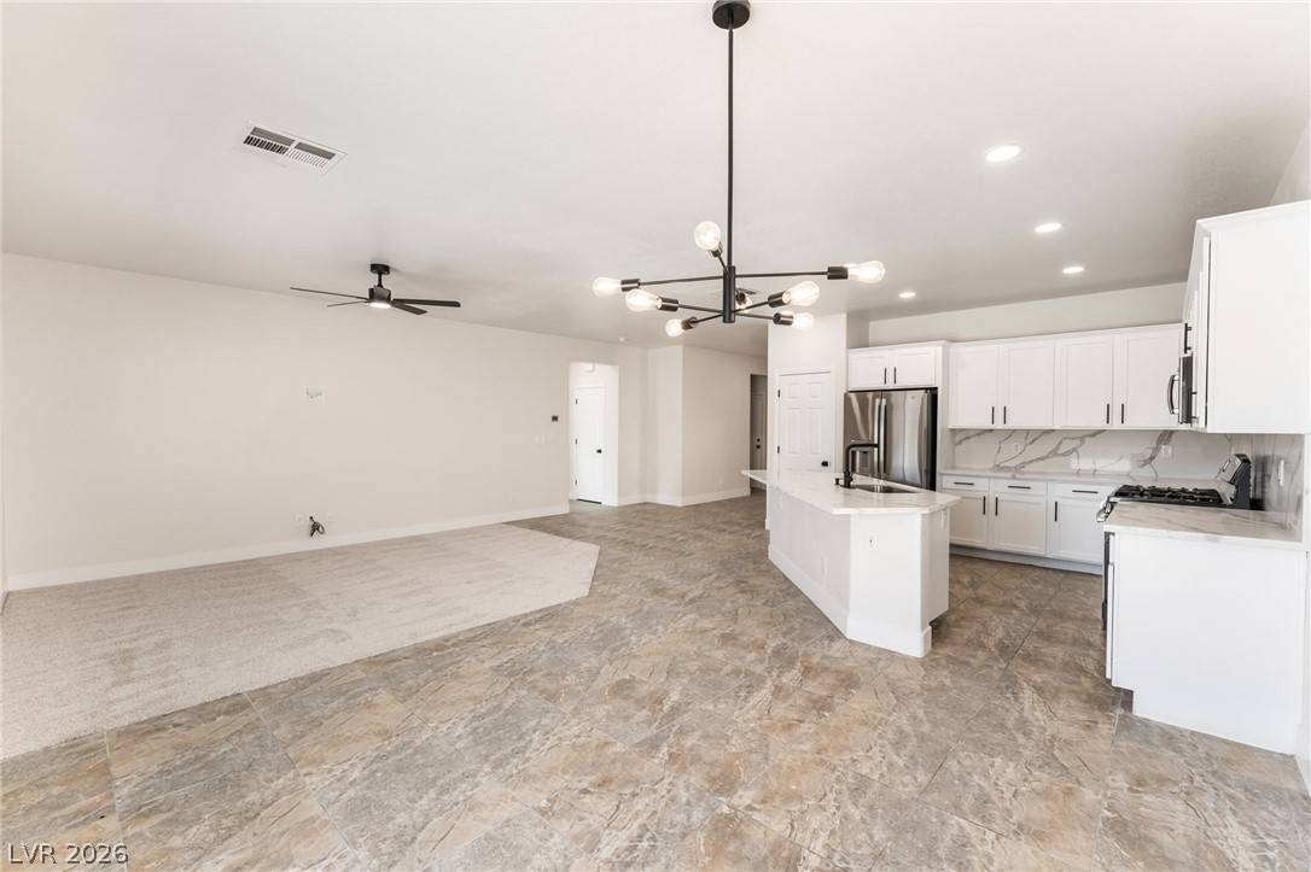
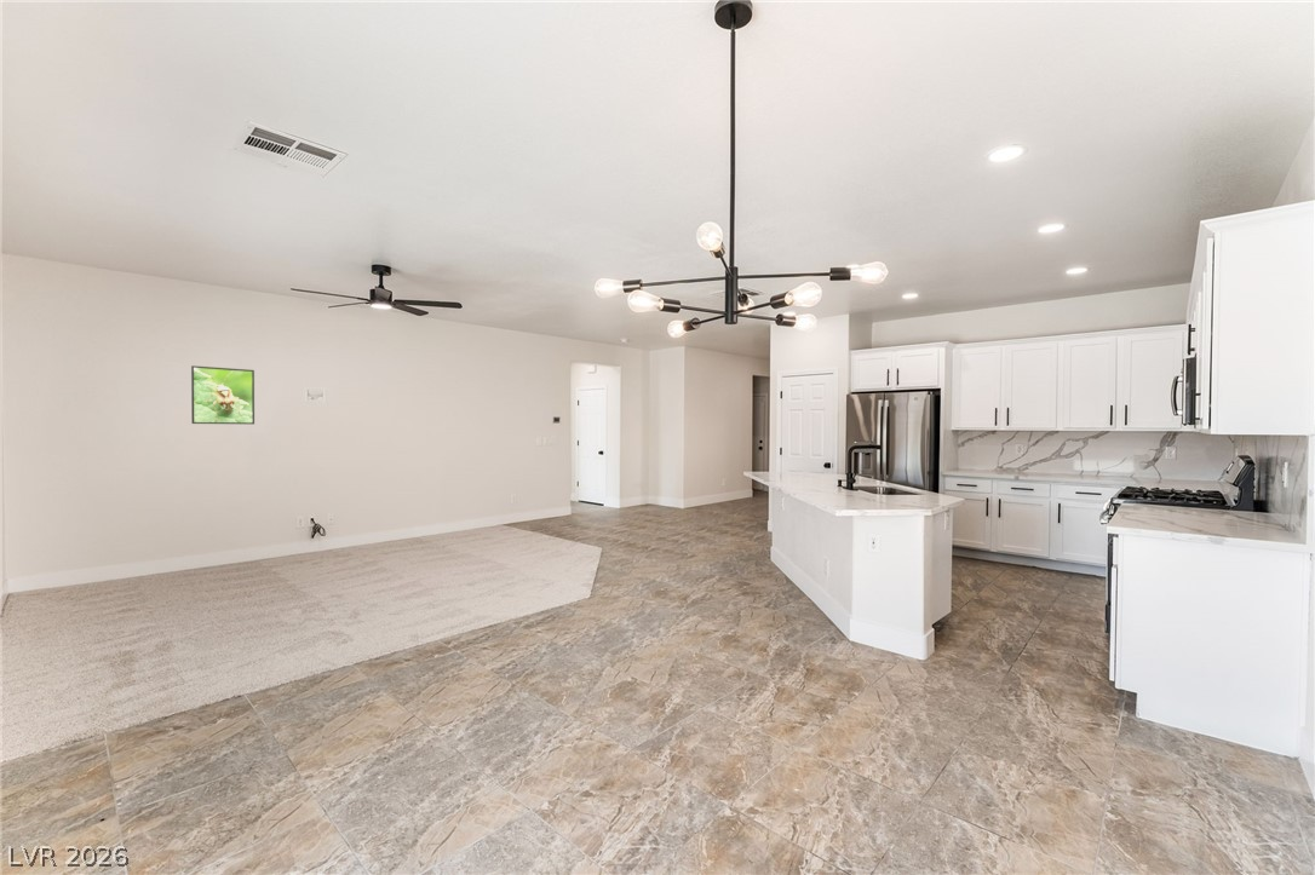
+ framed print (224, 396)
